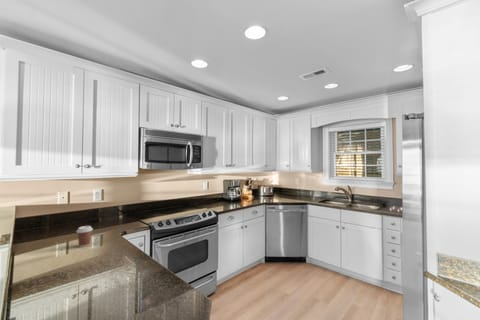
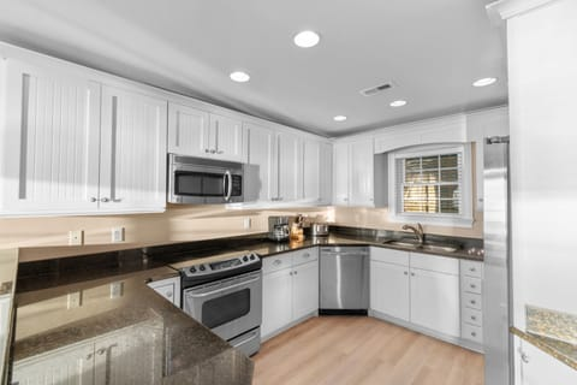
- coffee cup (84, 236)
